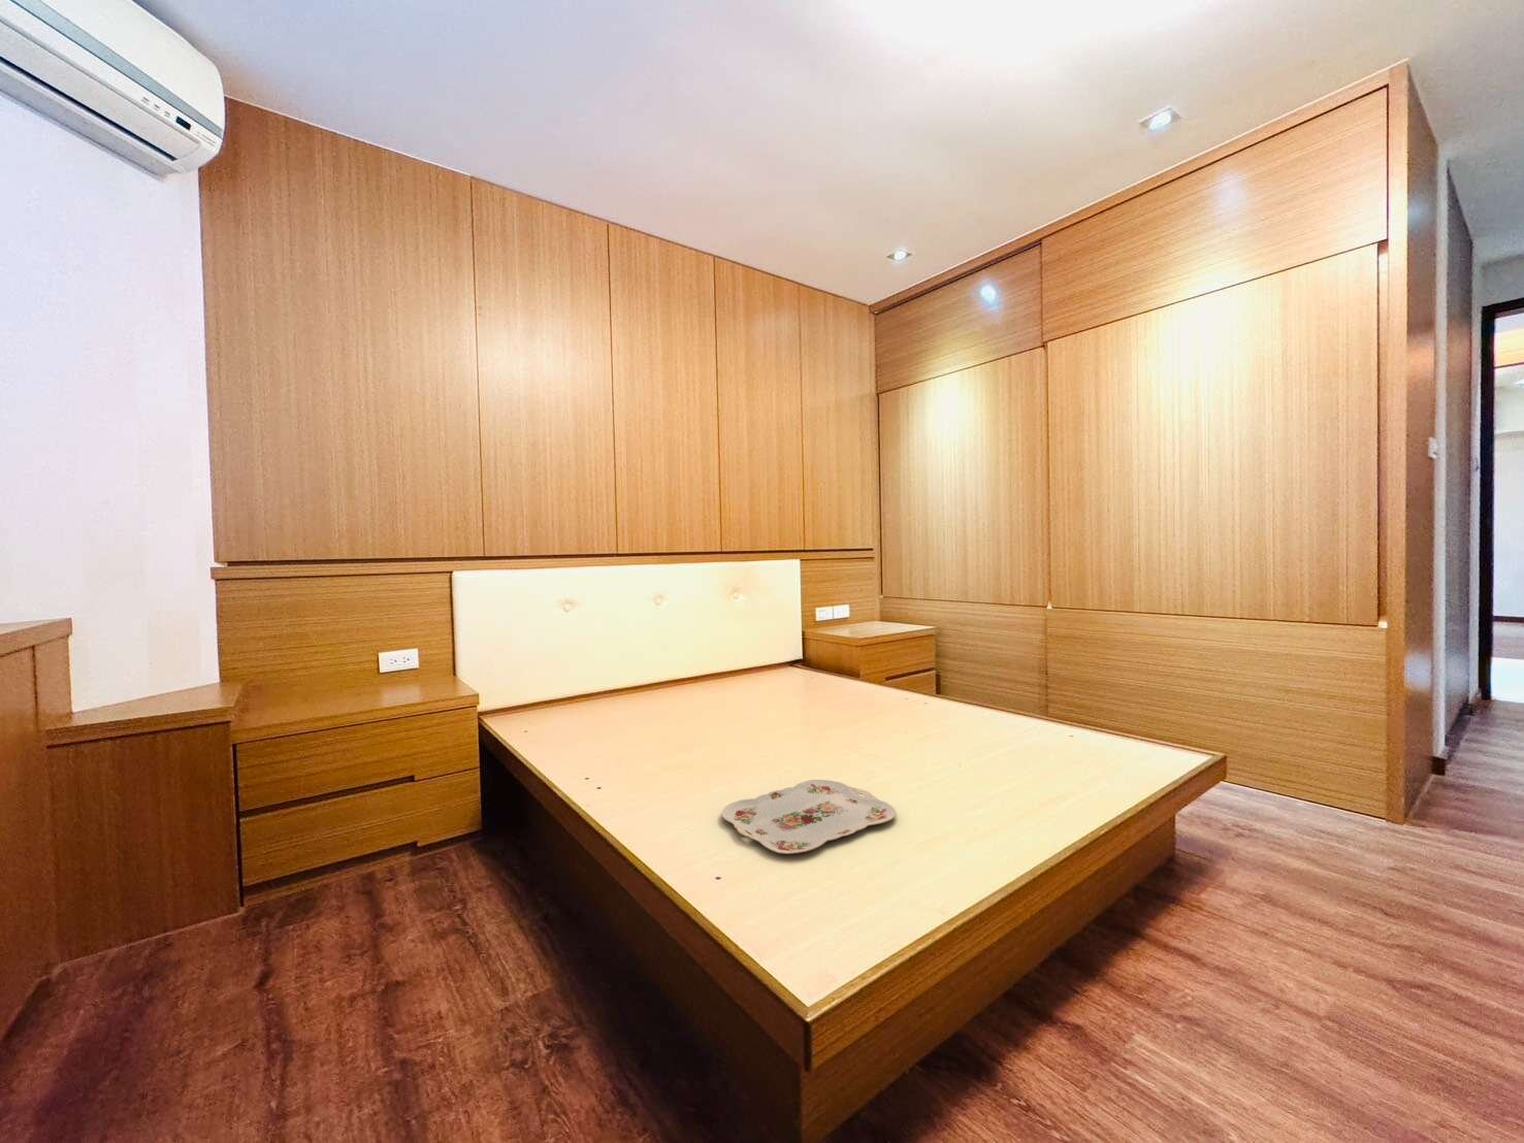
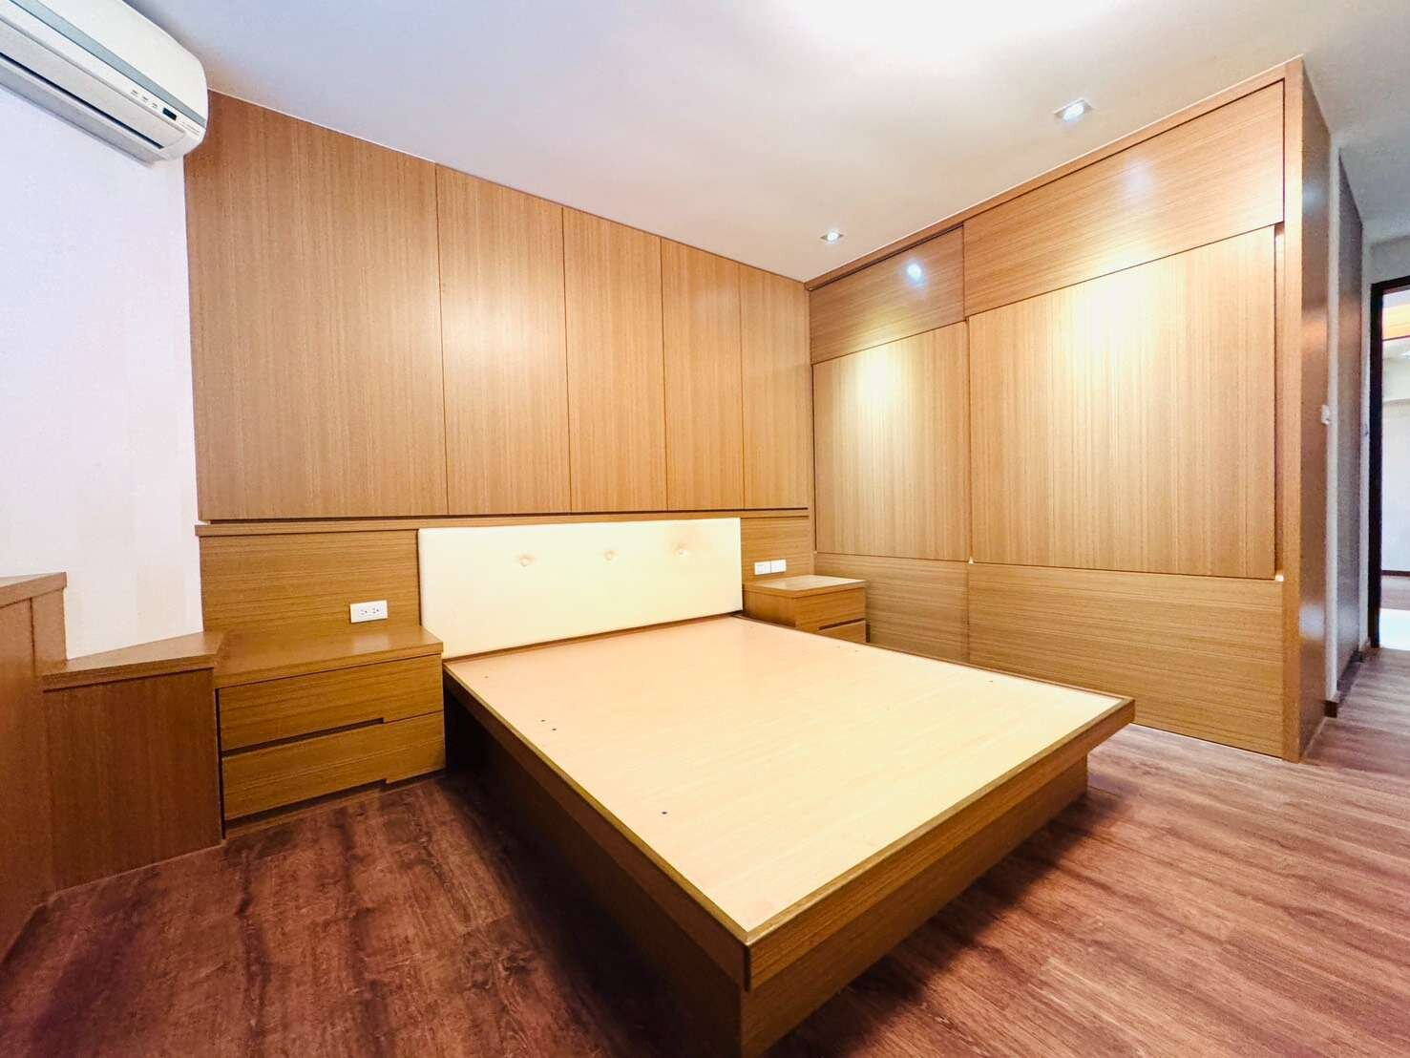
- serving tray (808, 813)
